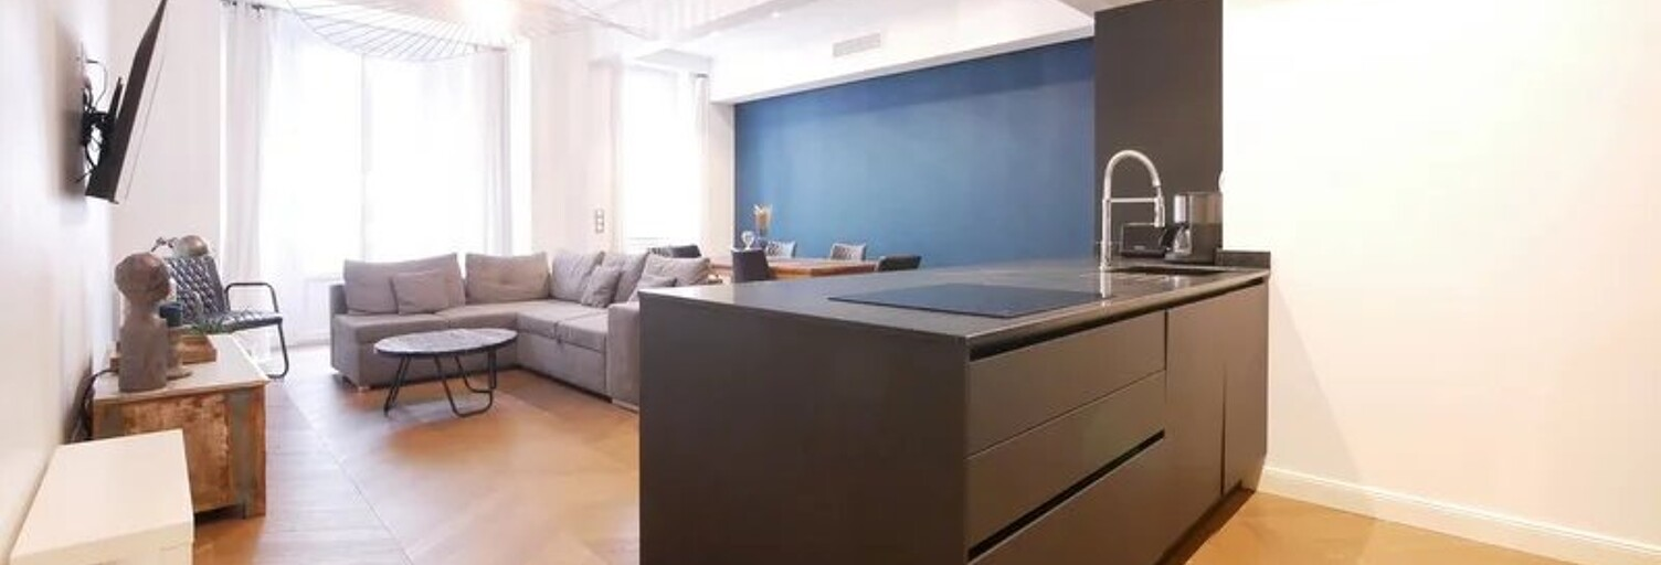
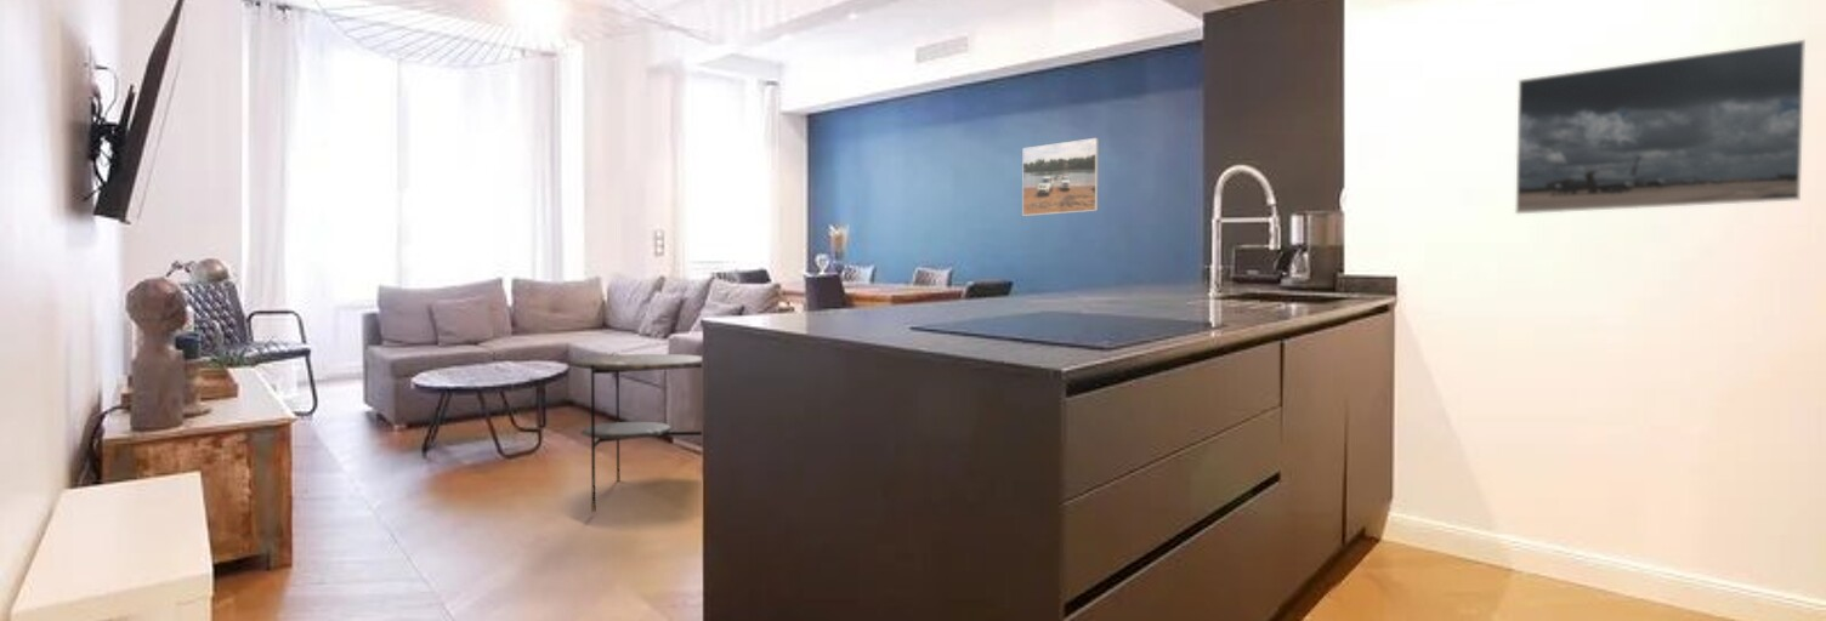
+ side table (643, 427)
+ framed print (1648, 135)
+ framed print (1059, 178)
